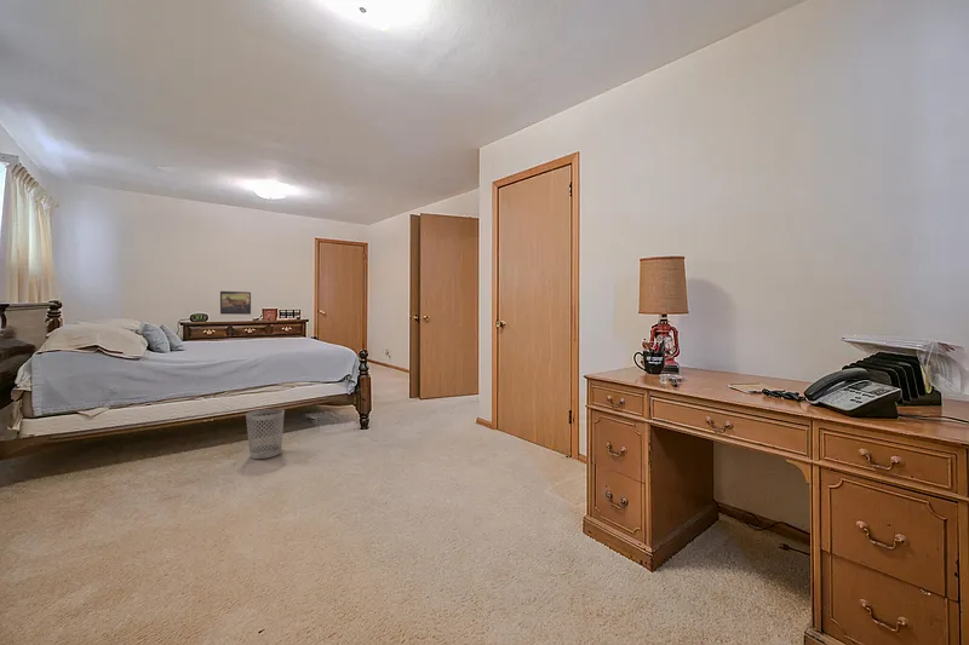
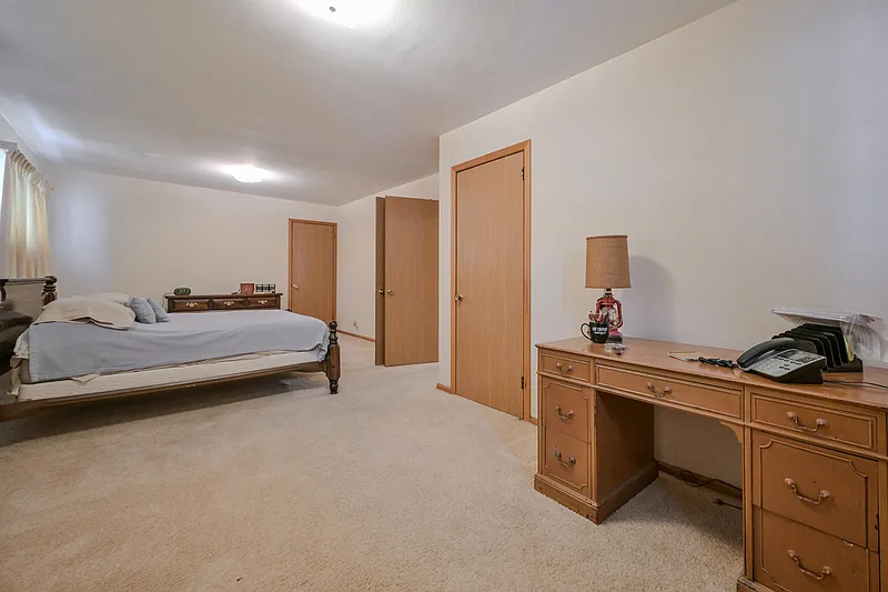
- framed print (235, 303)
- wastebasket (265, 432)
